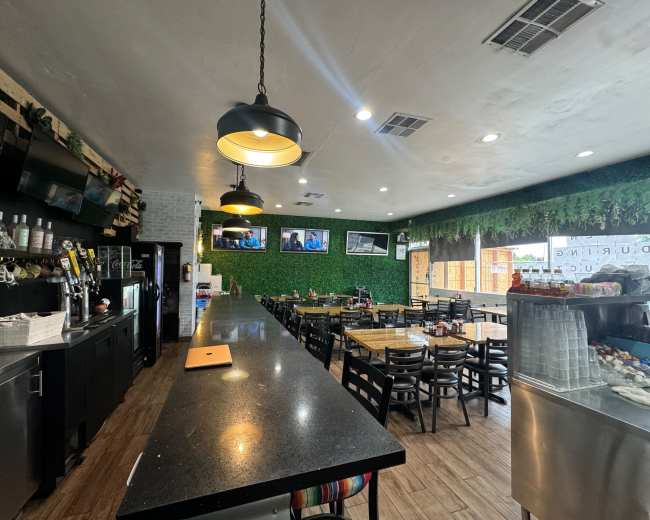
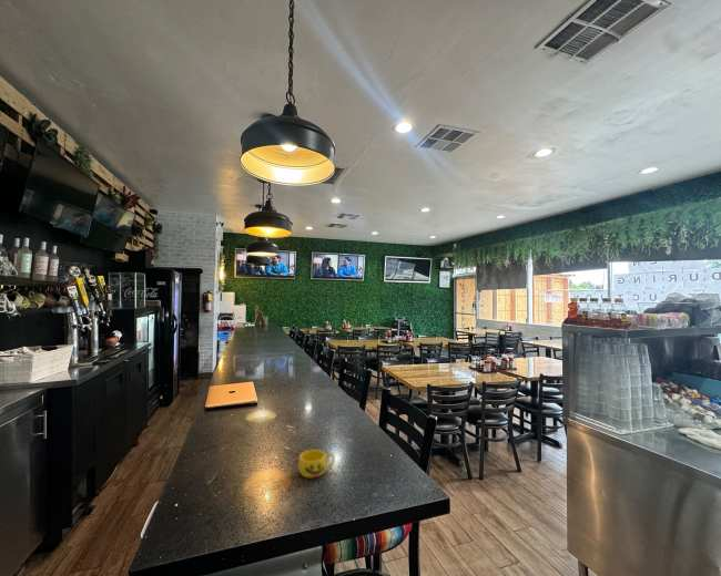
+ cup (316, 463)
